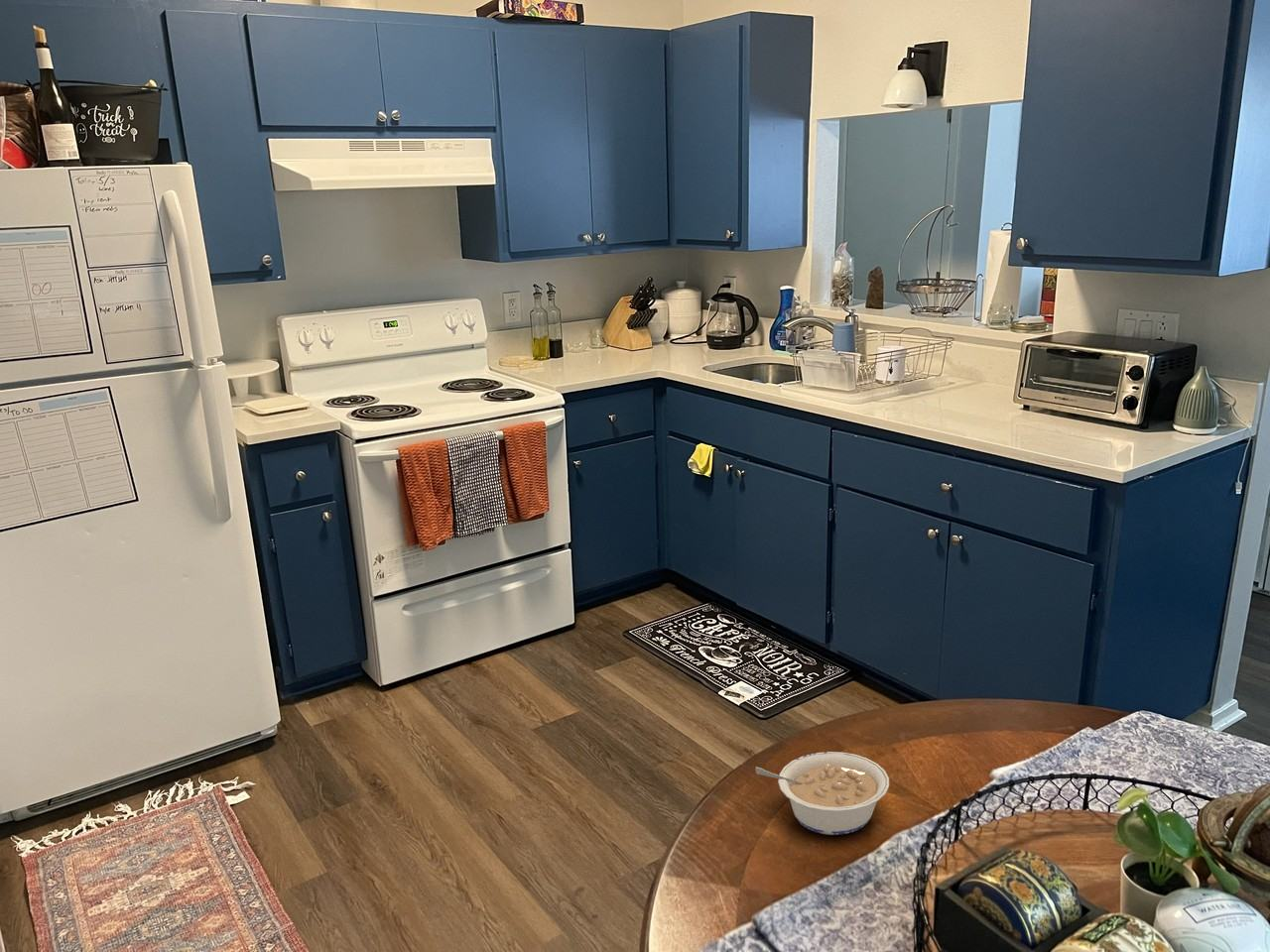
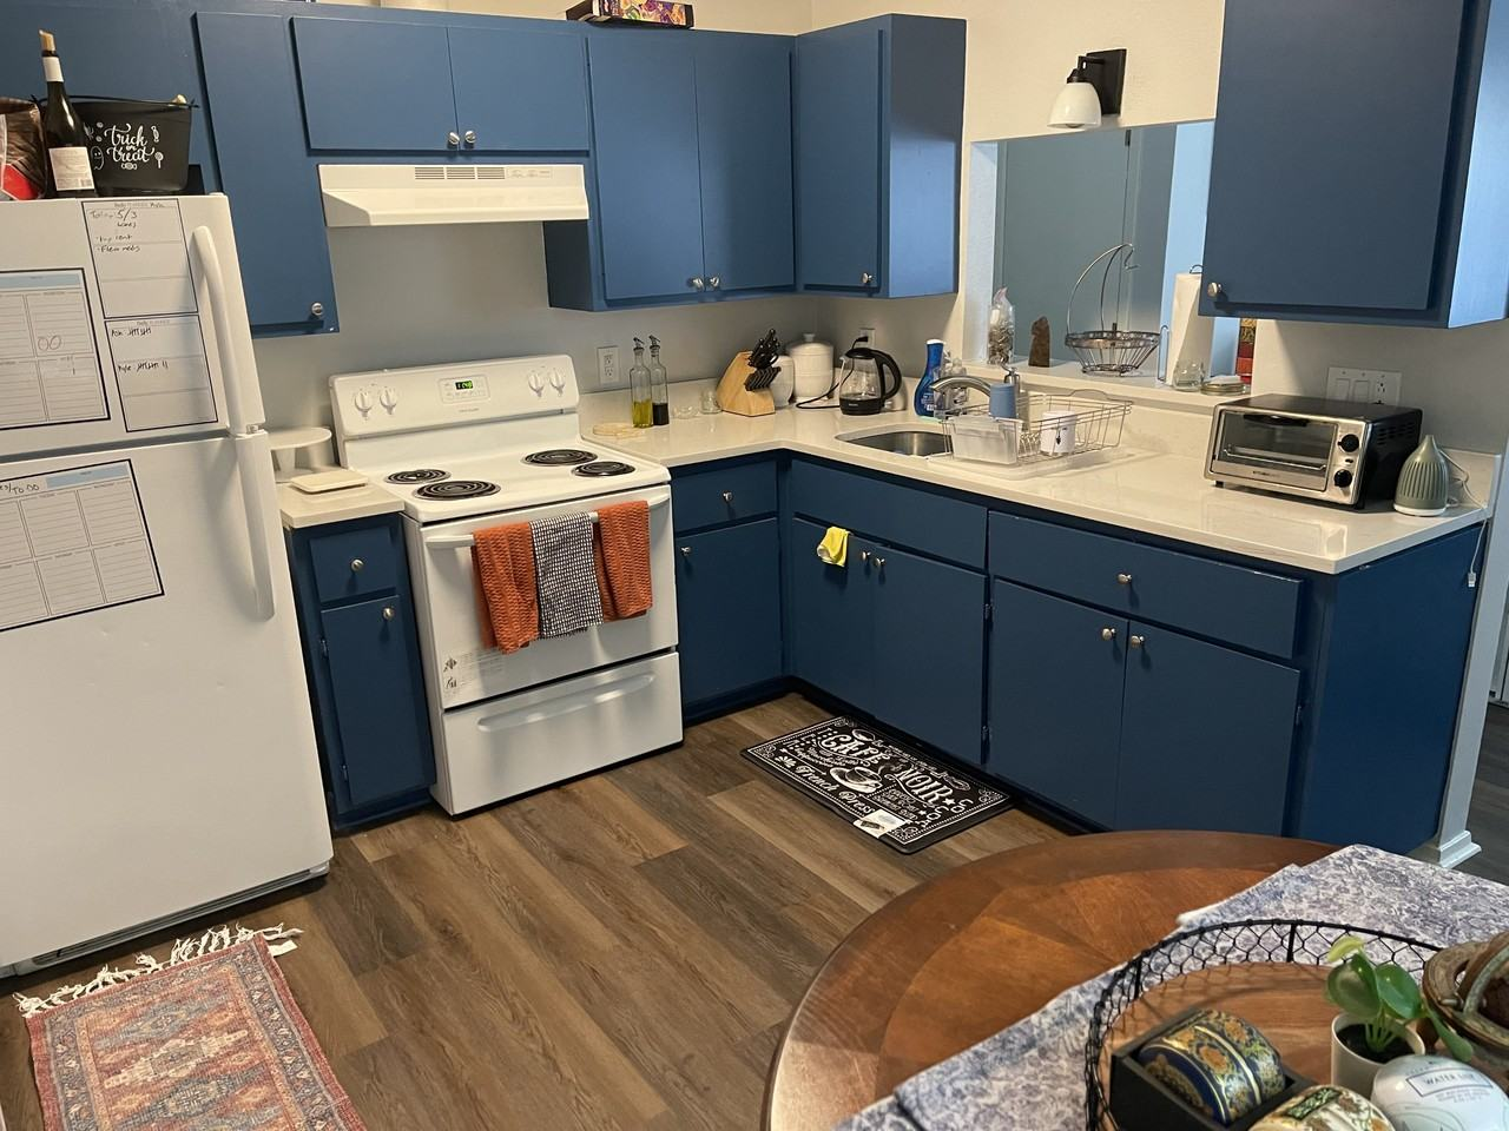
- legume (829, 794)
